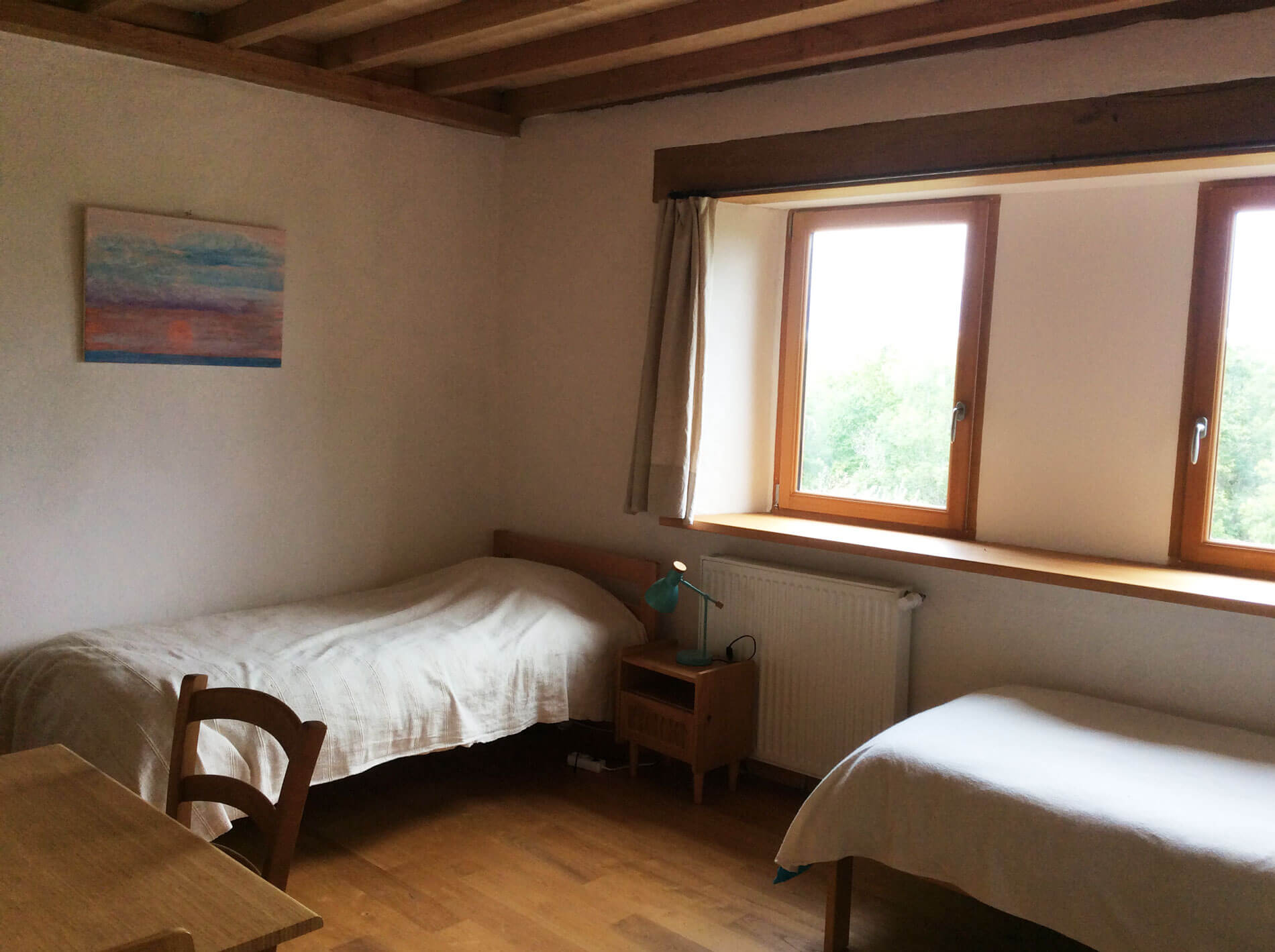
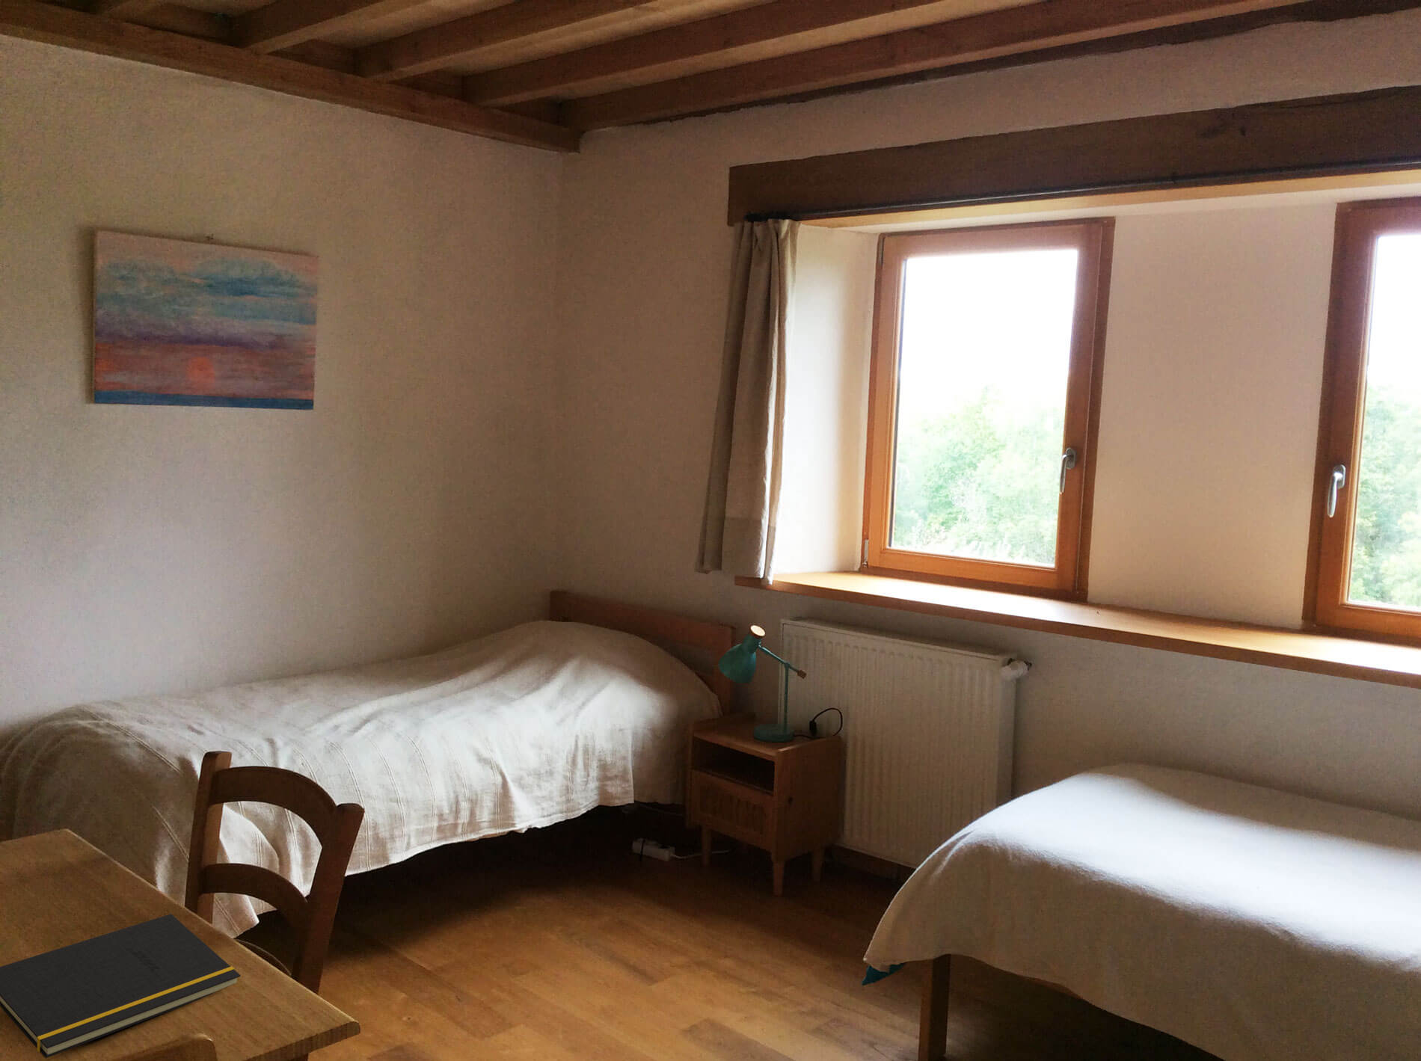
+ notepad (114, 979)
